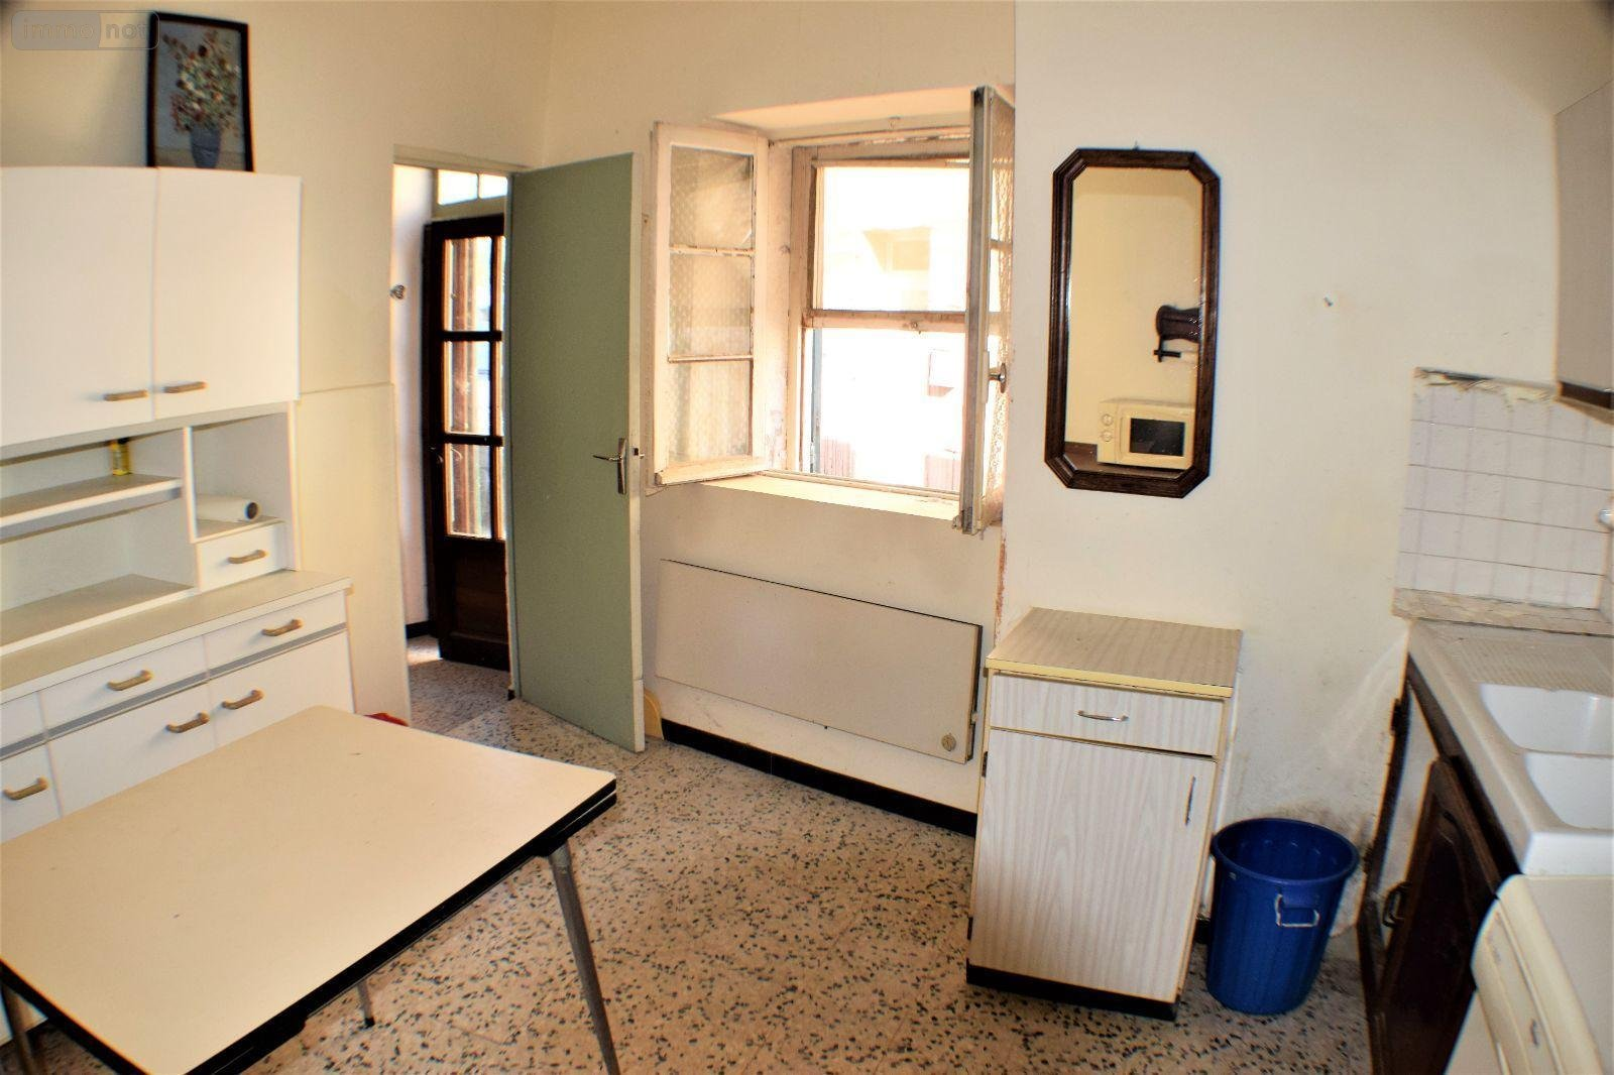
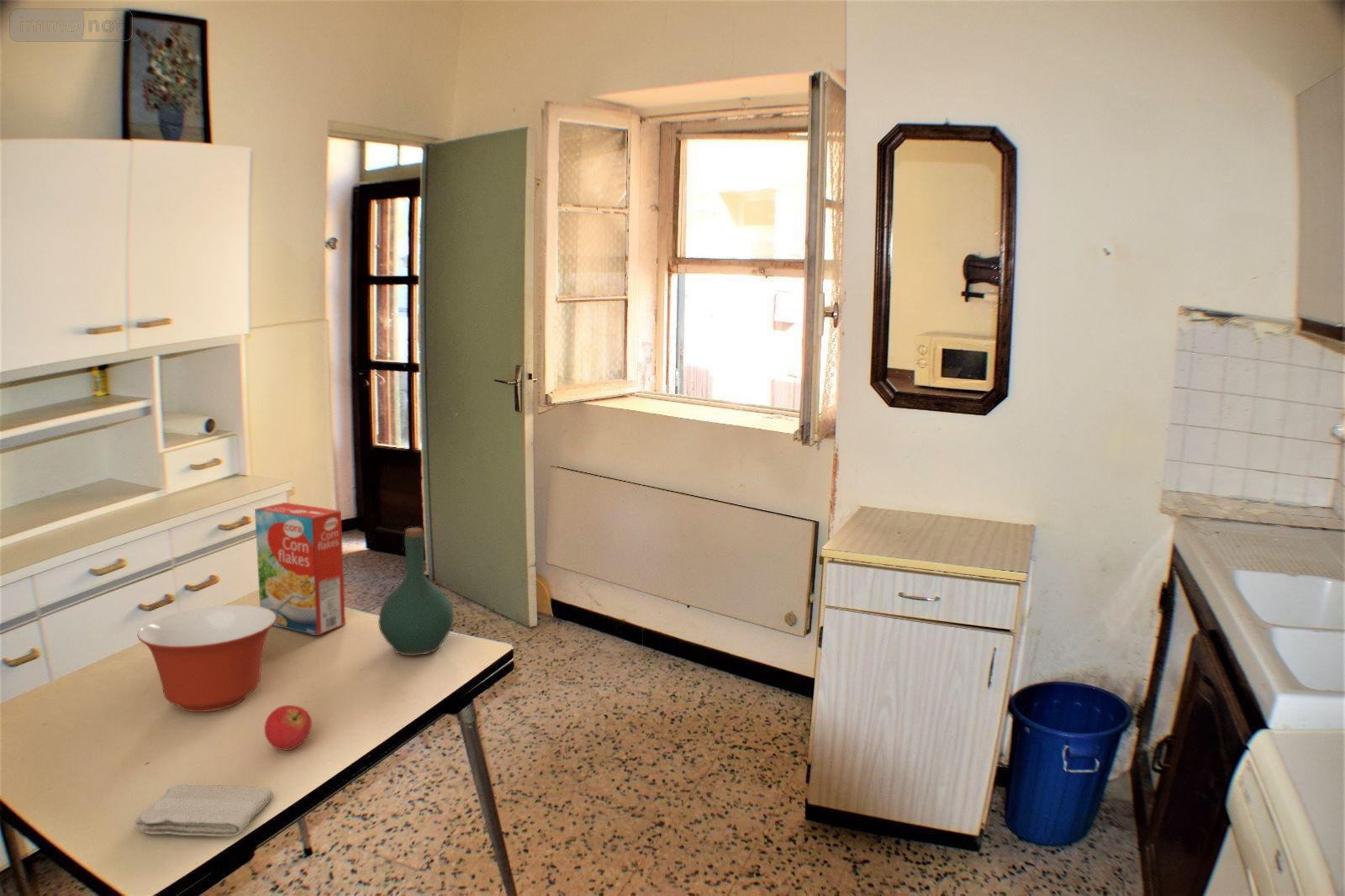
+ mixing bowl (211, 661)
+ washcloth (204, 808)
+ bottle (415, 589)
+ fruit (288, 727)
+ cereal box (300, 567)
